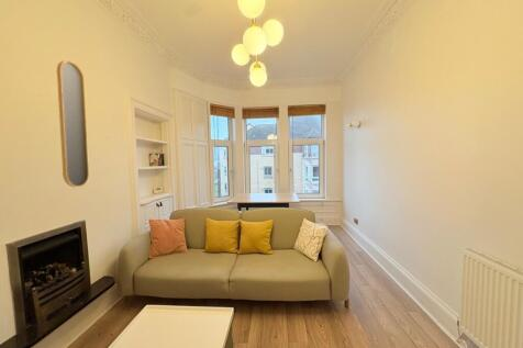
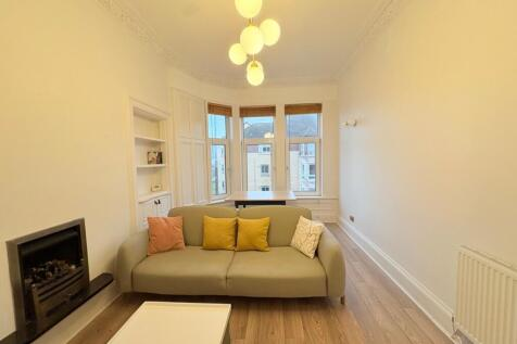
- home mirror (74, 125)
